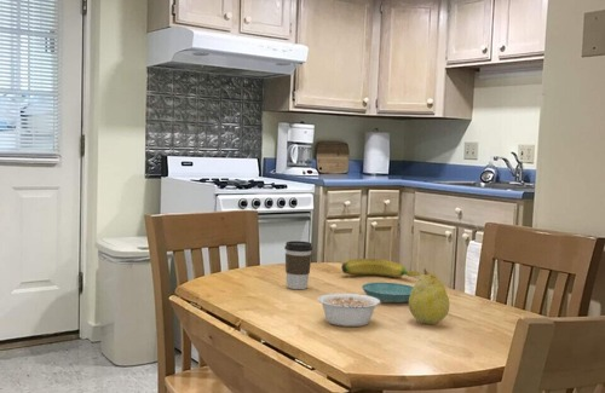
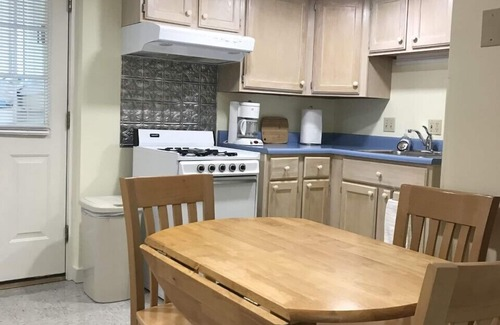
- legume (351, 307)
- fruit (428, 295)
- coffee cup (298, 265)
- saucer (390, 293)
- banana (376, 270)
